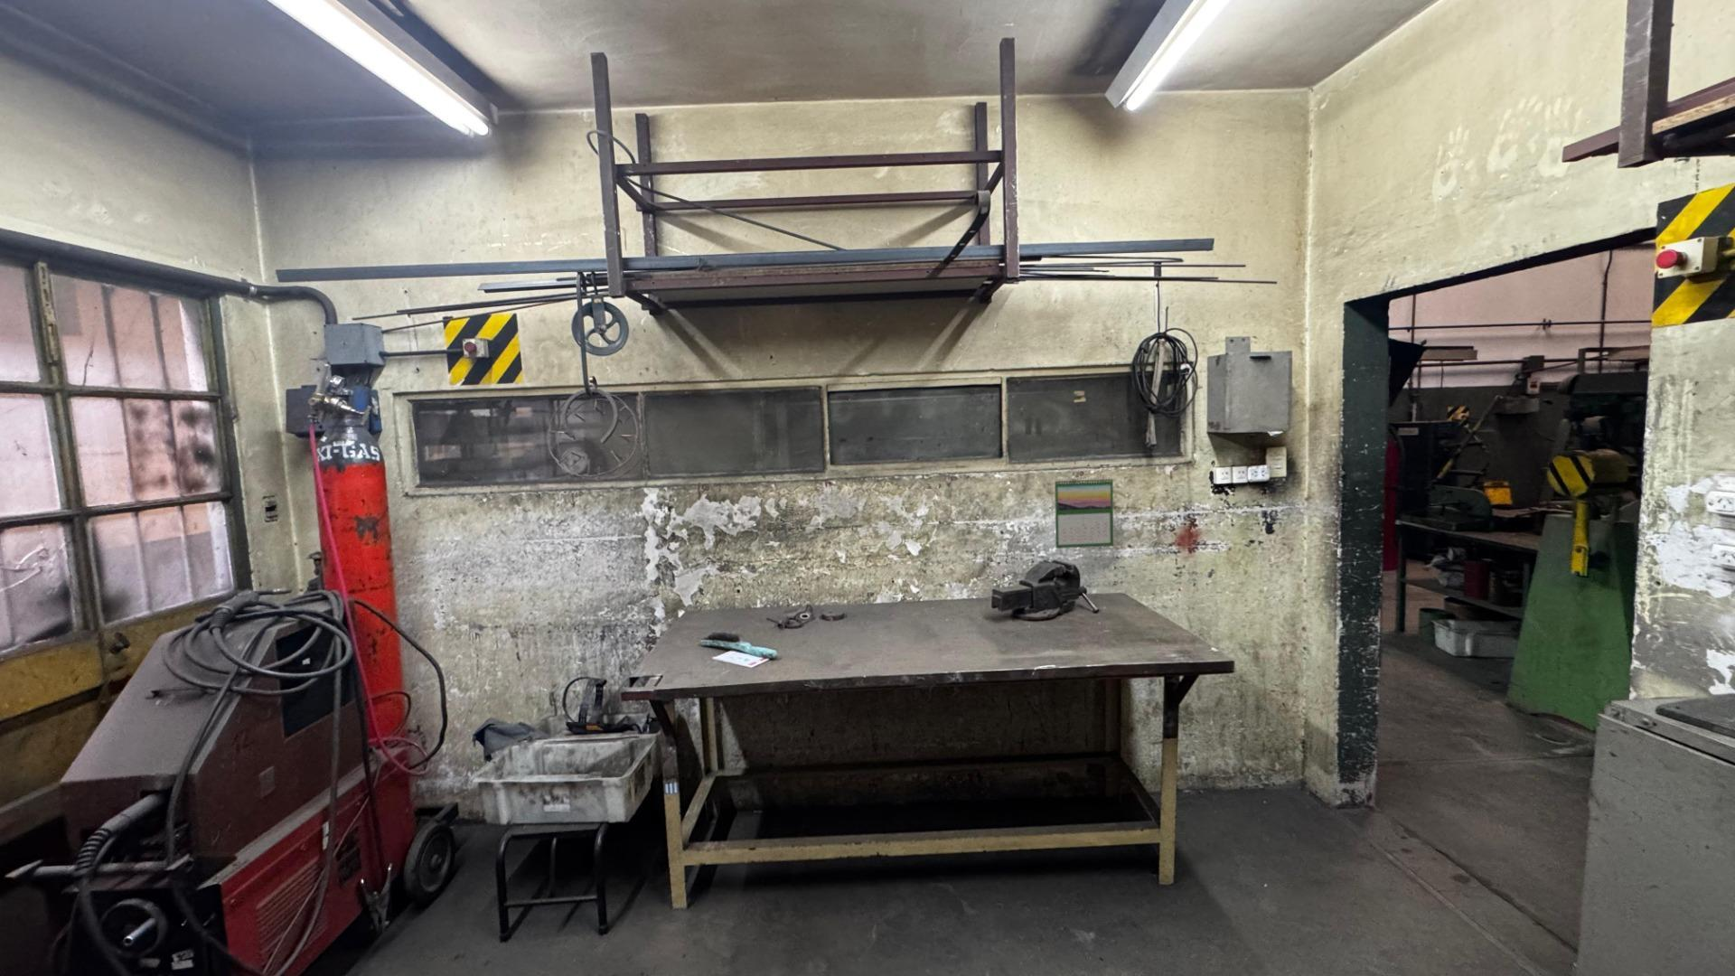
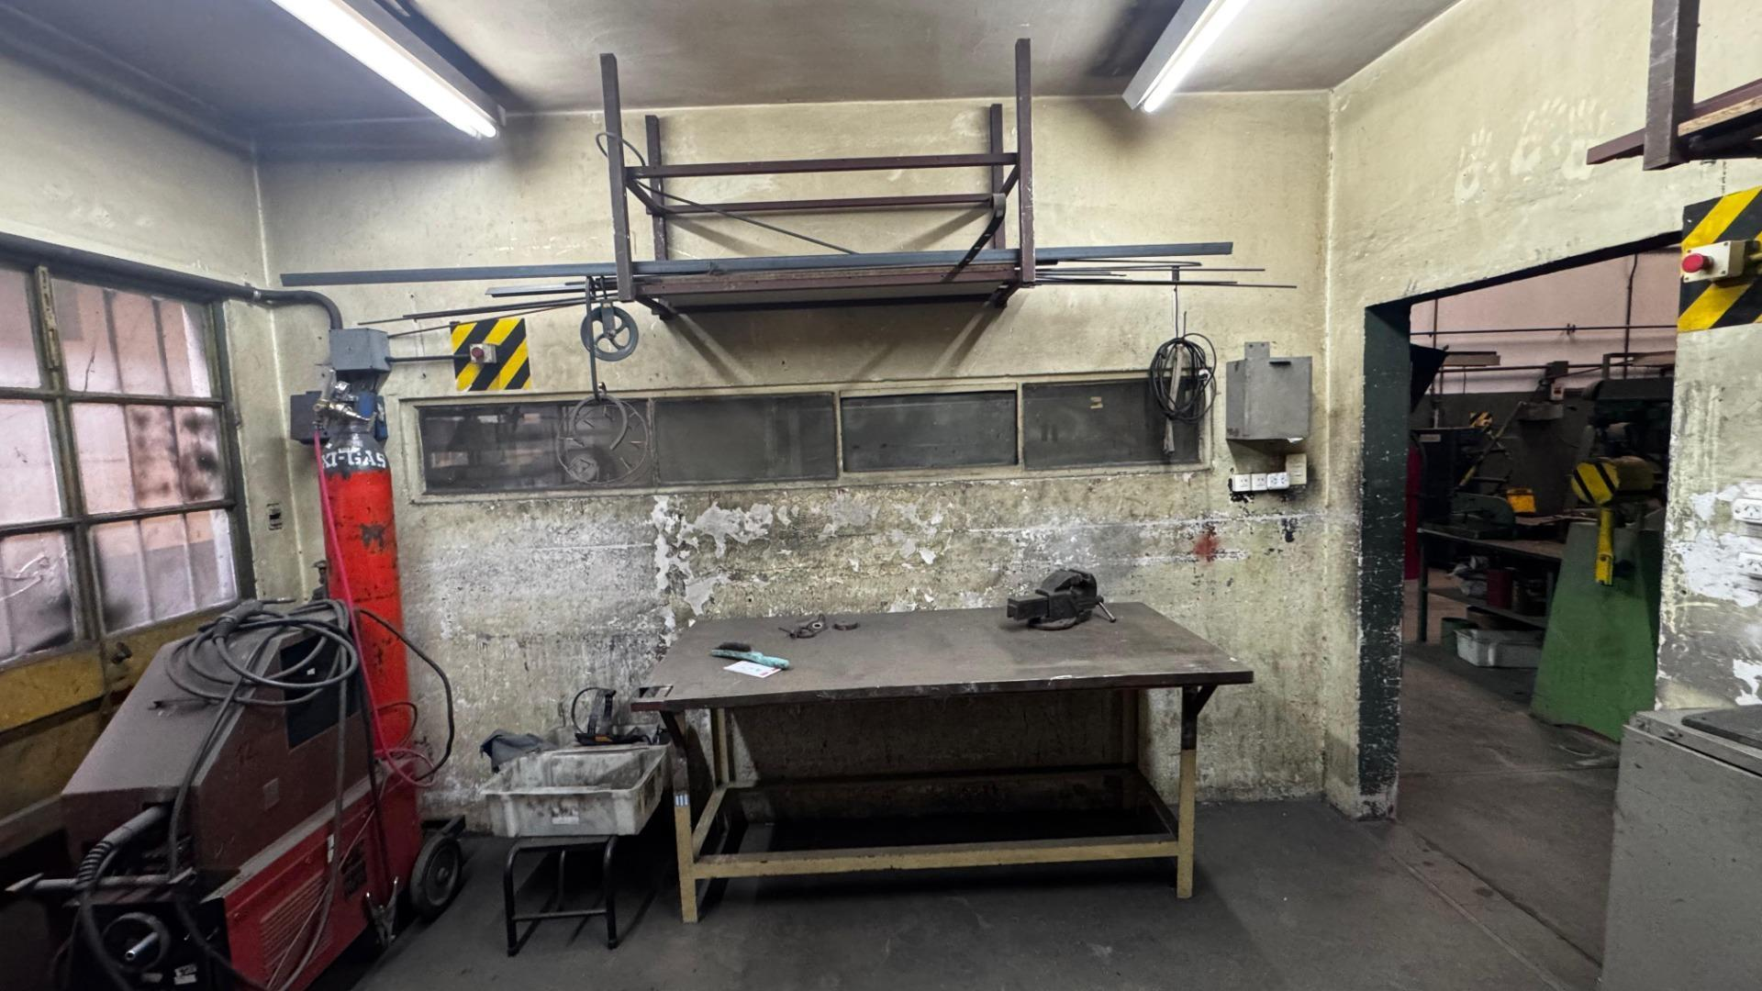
- calendar (1083, 511)
